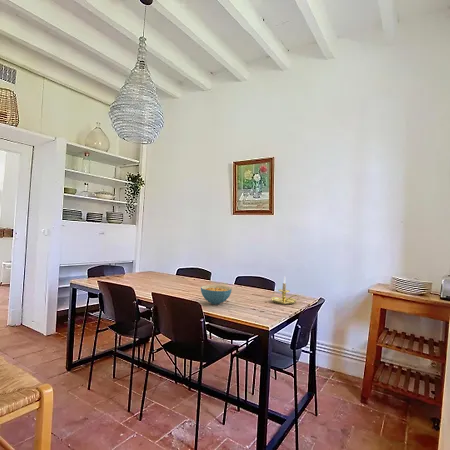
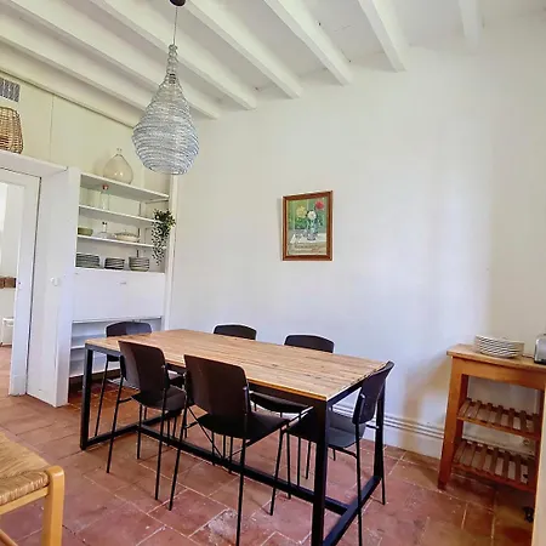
- cereal bowl (215, 295)
- candle holder (285, 289)
